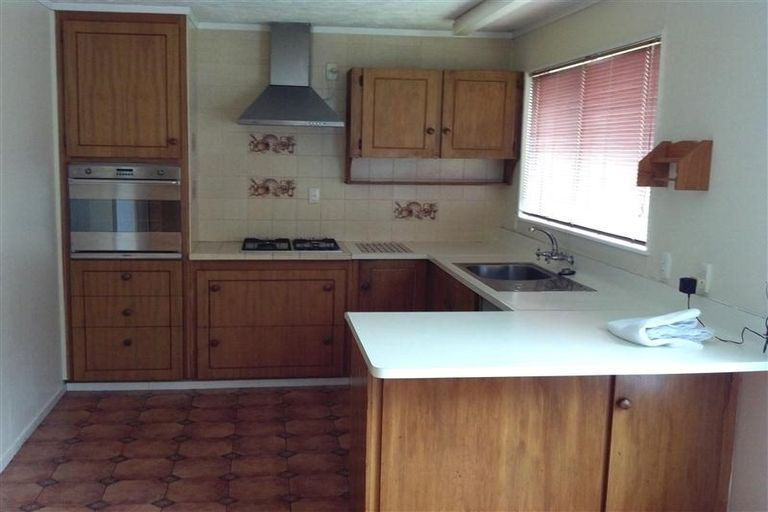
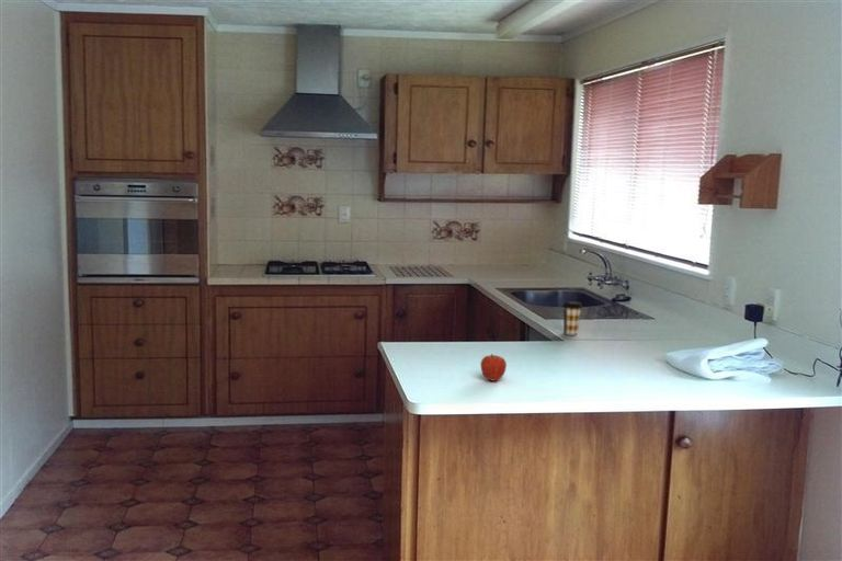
+ coffee cup (571, 318)
+ fruit (493, 366)
